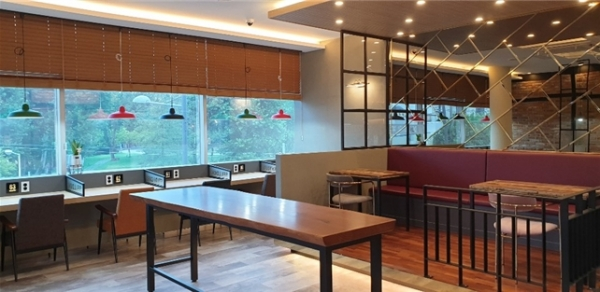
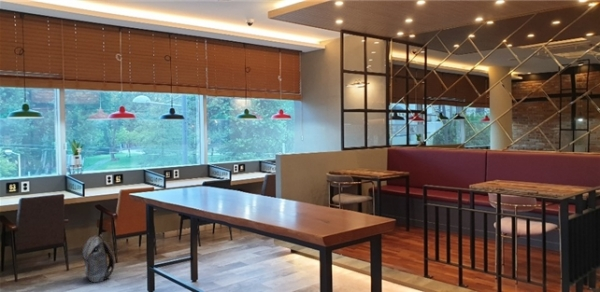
+ backpack (98, 255)
